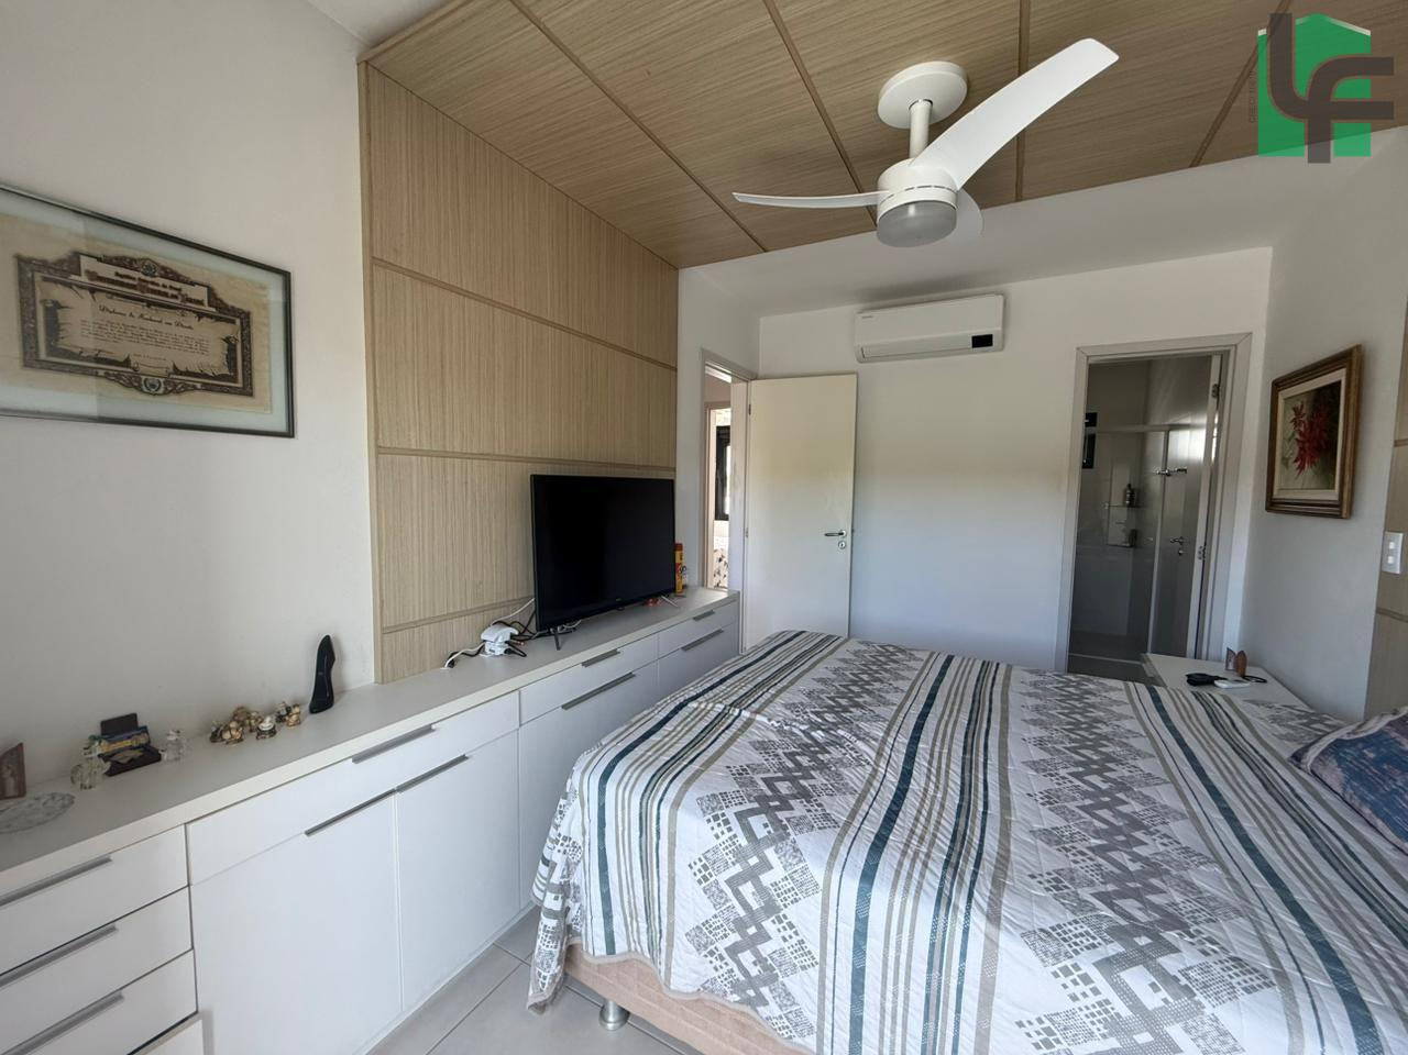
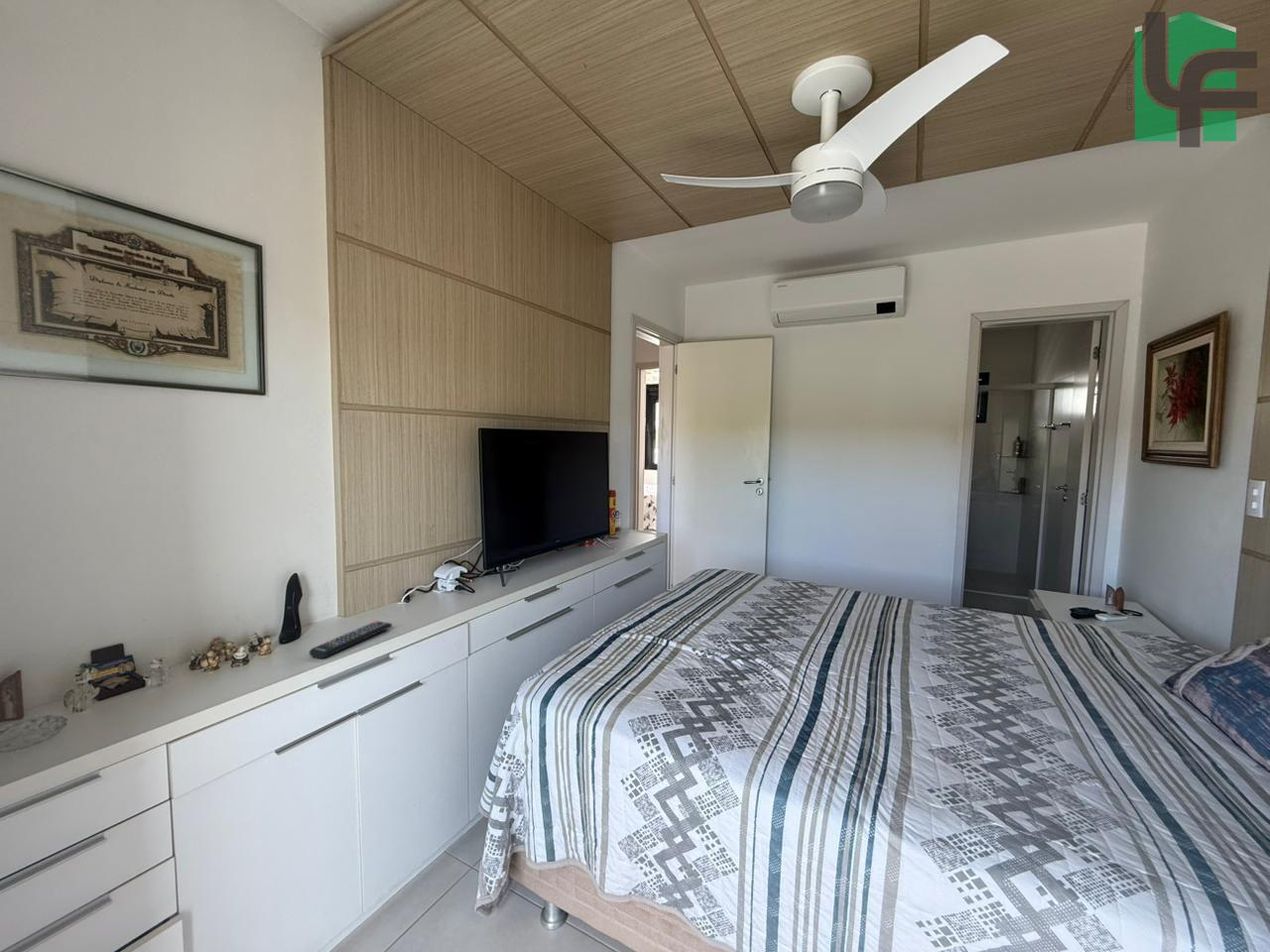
+ remote control (353, 638)
